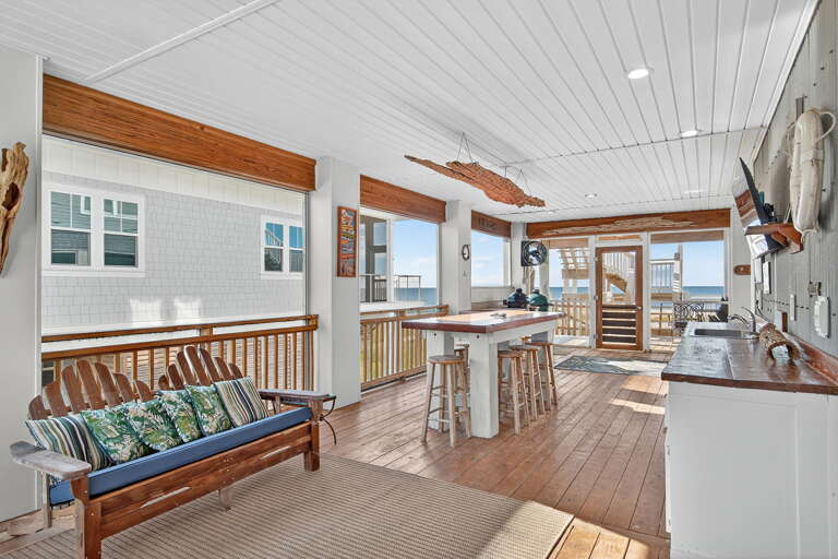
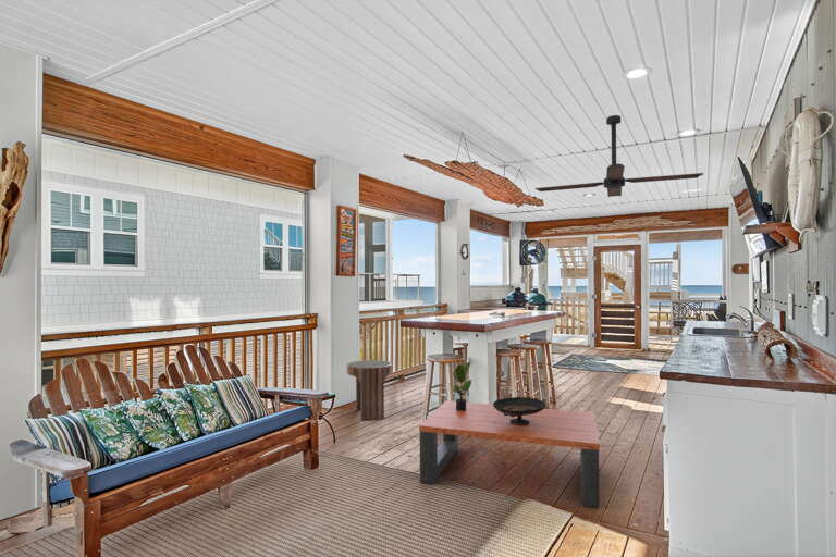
+ potted plant (462, 385)
+ ceiling fan (613, 152)
+ coffee table (513, 441)
+ side table (369, 388)
+ decorative bowl (519, 411)
